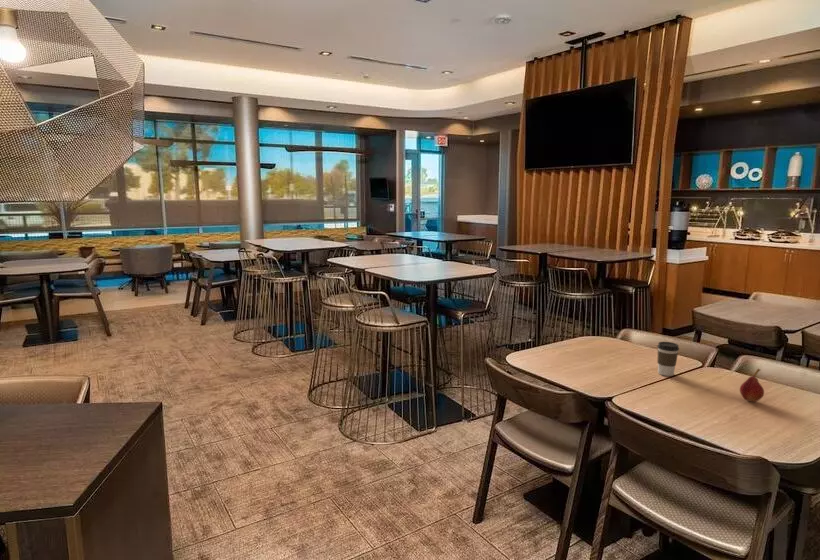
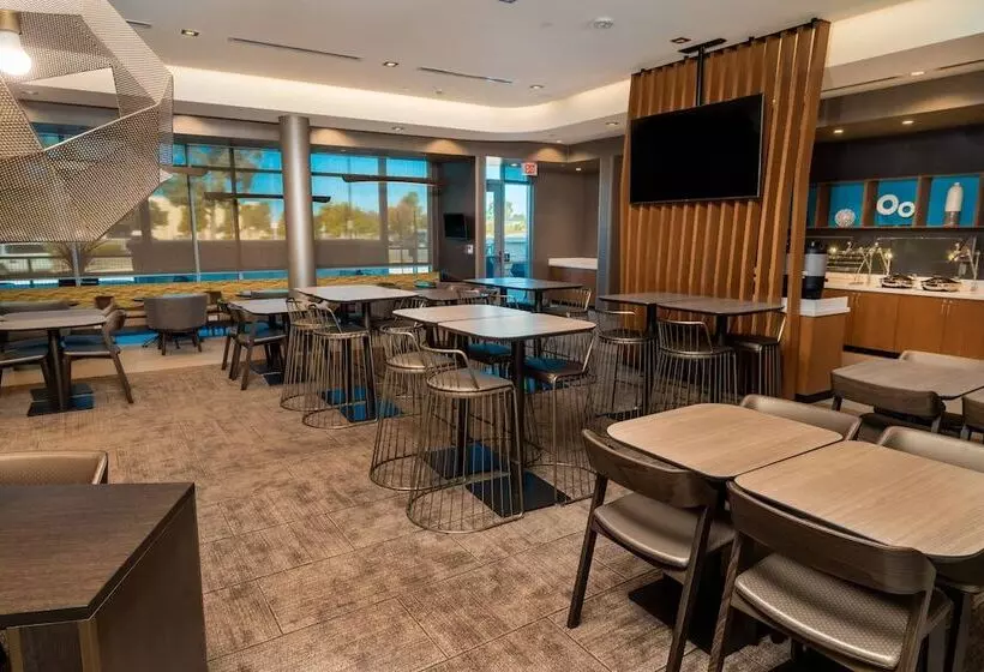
- fruit (752, 384)
- coffee cup (667, 358)
